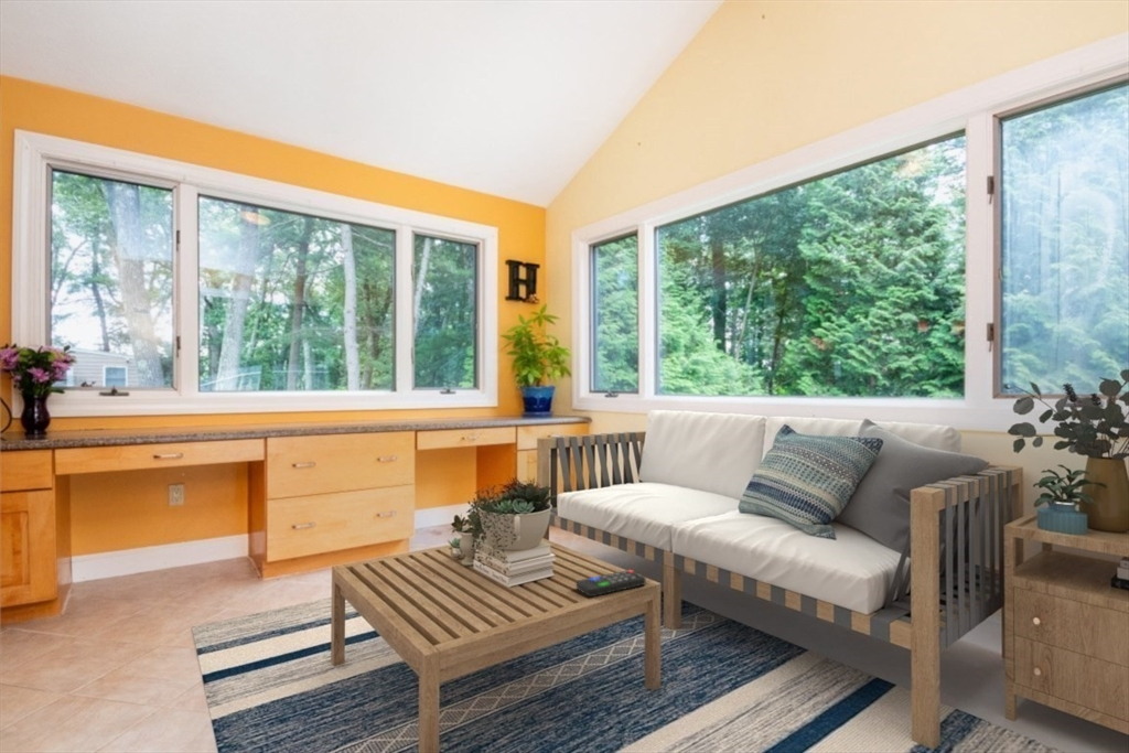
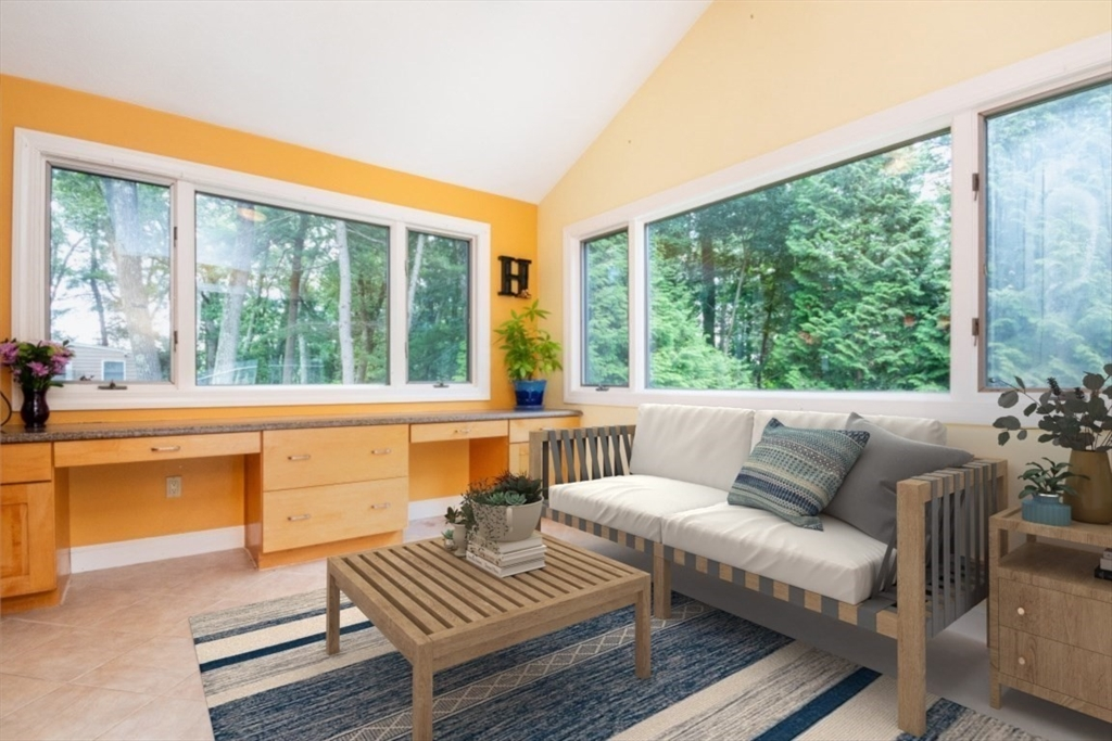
- remote control (611, 582)
